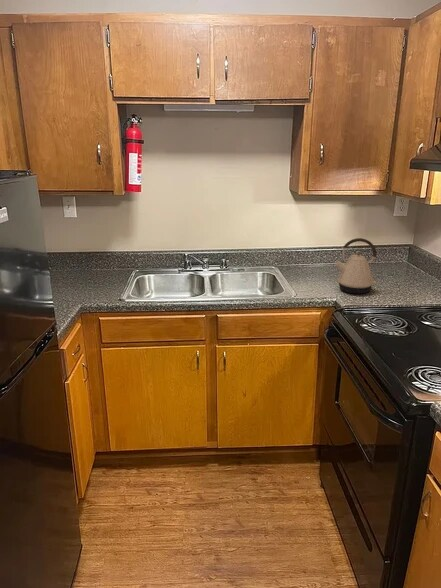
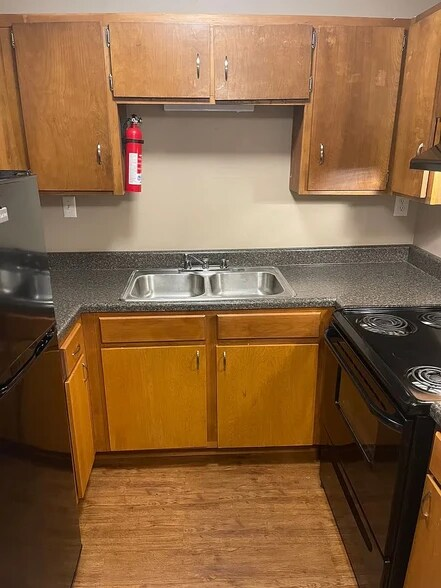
- kettle (355, 264)
